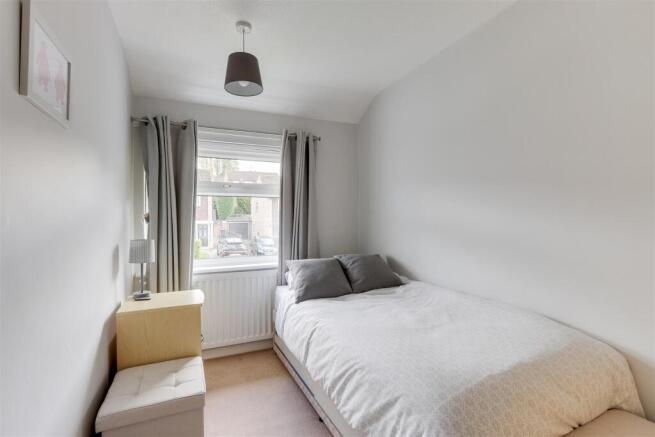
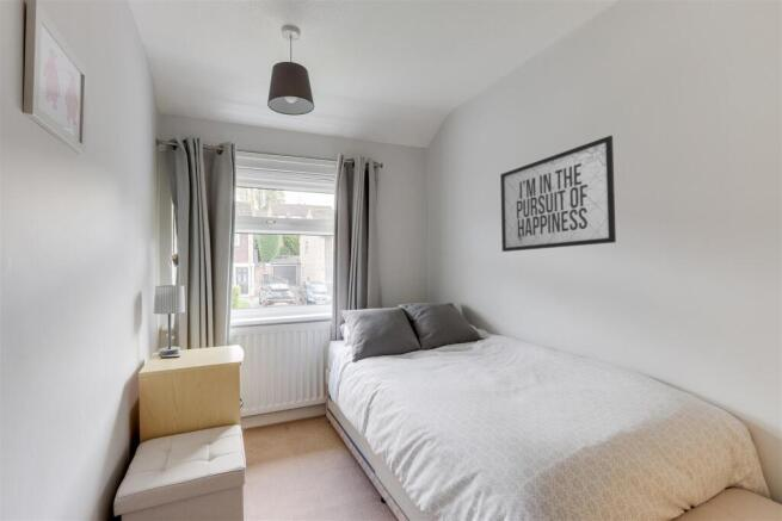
+ mirror (548, 203)
